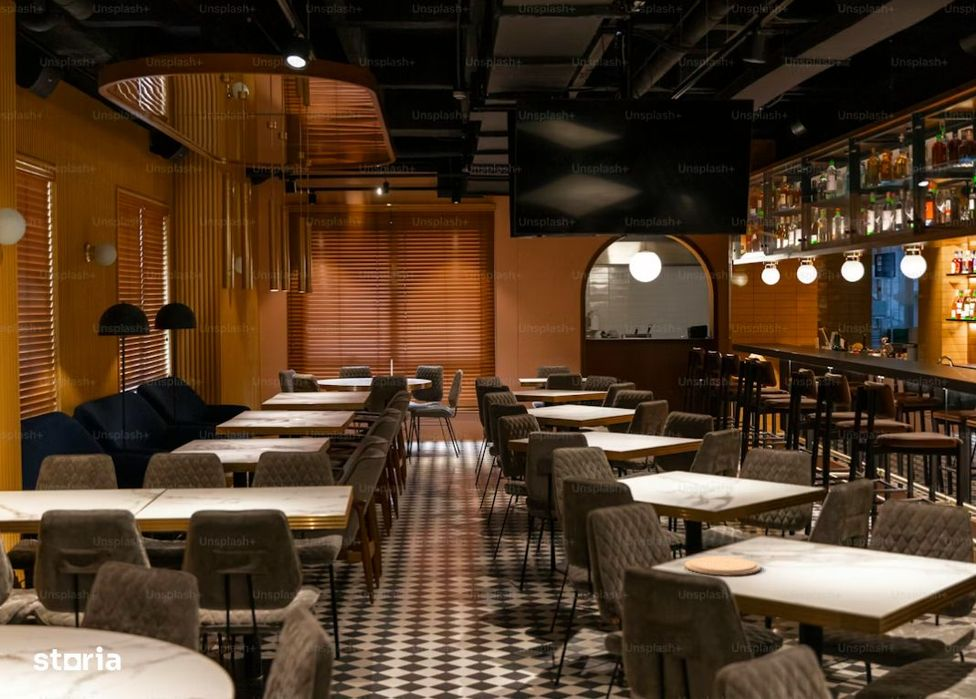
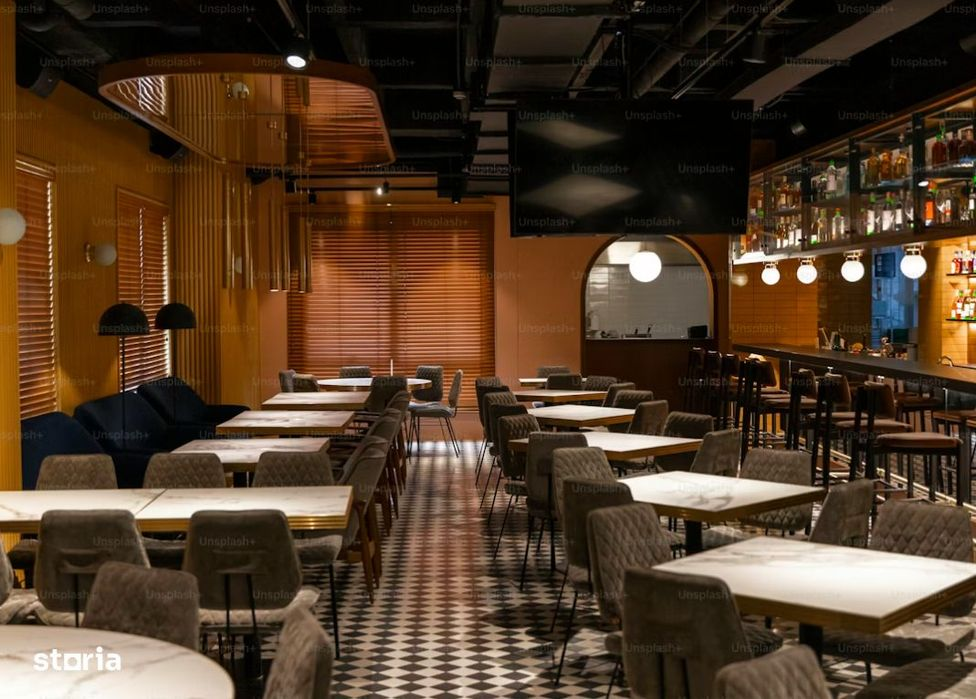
- plate (722, 565)
